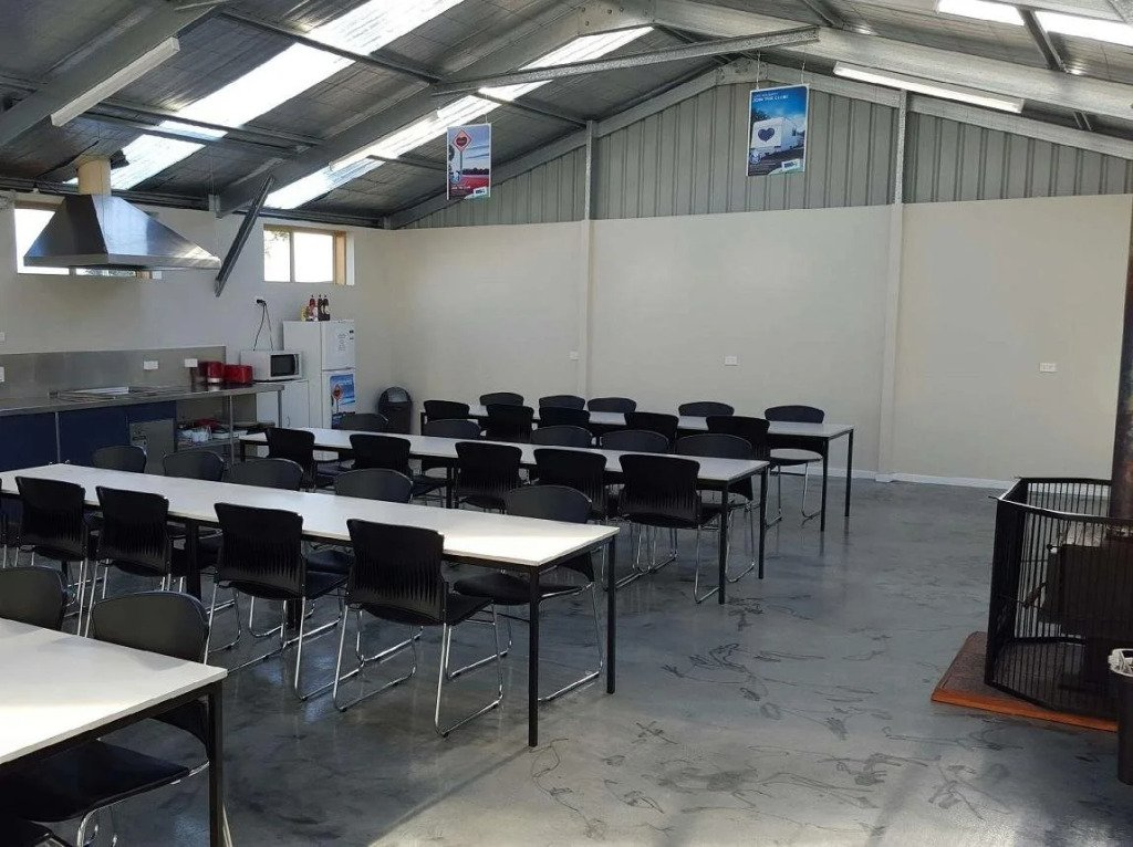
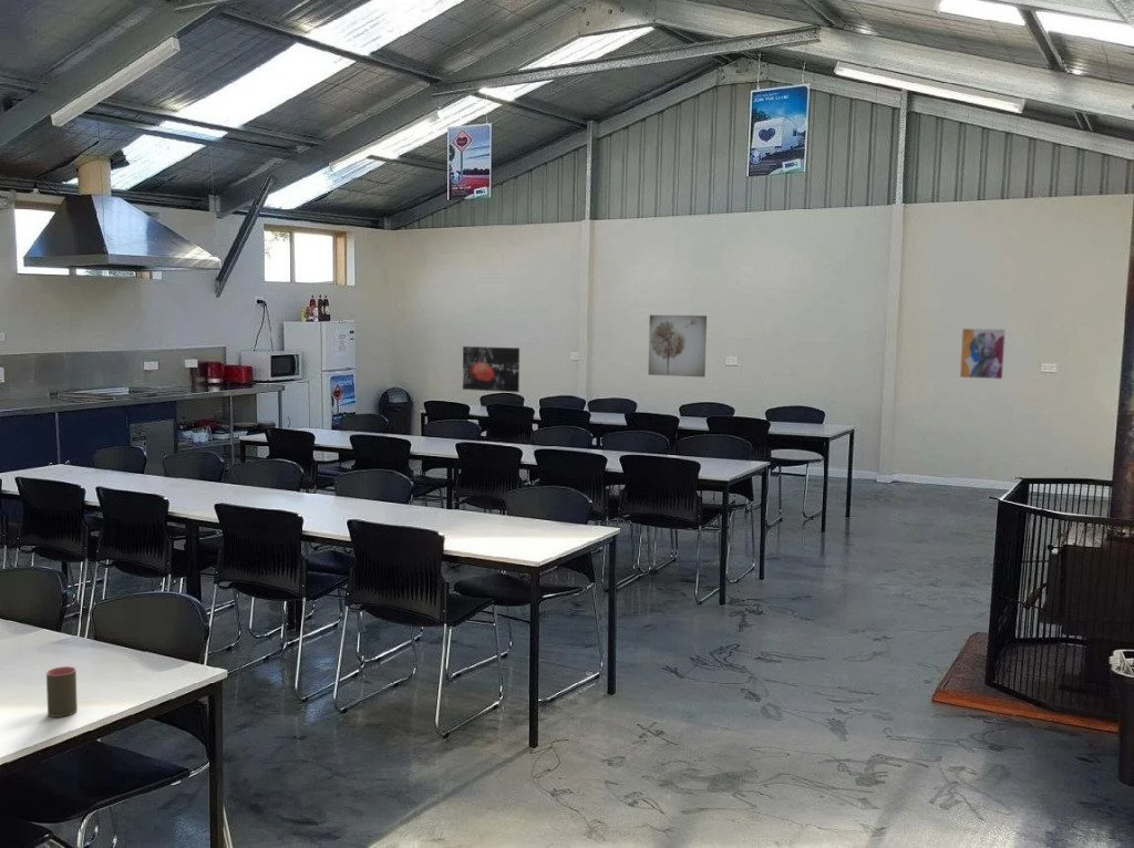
+ wall art (491, 369)
+ cup (61, 691)
+ wall art (982, 353)
+ wall art (677, 345)
